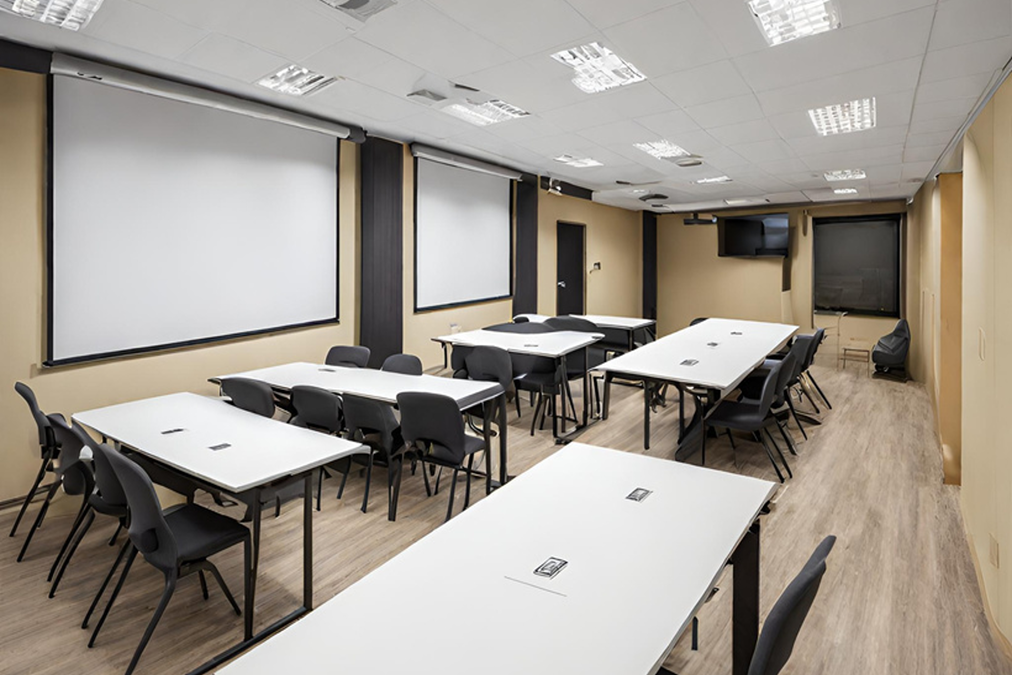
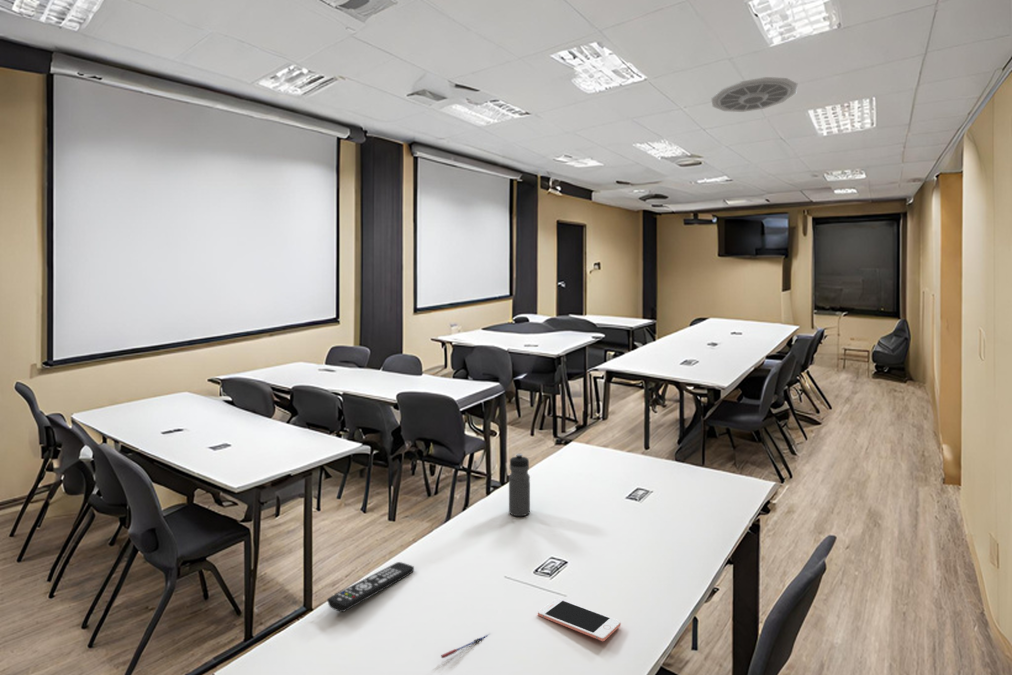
+ cell phone (578, 618)
+ ceiling vent (753, 97)
+ pen (467, 644)
+ remote control (373, 585)
+ water bottle (519, 483)
